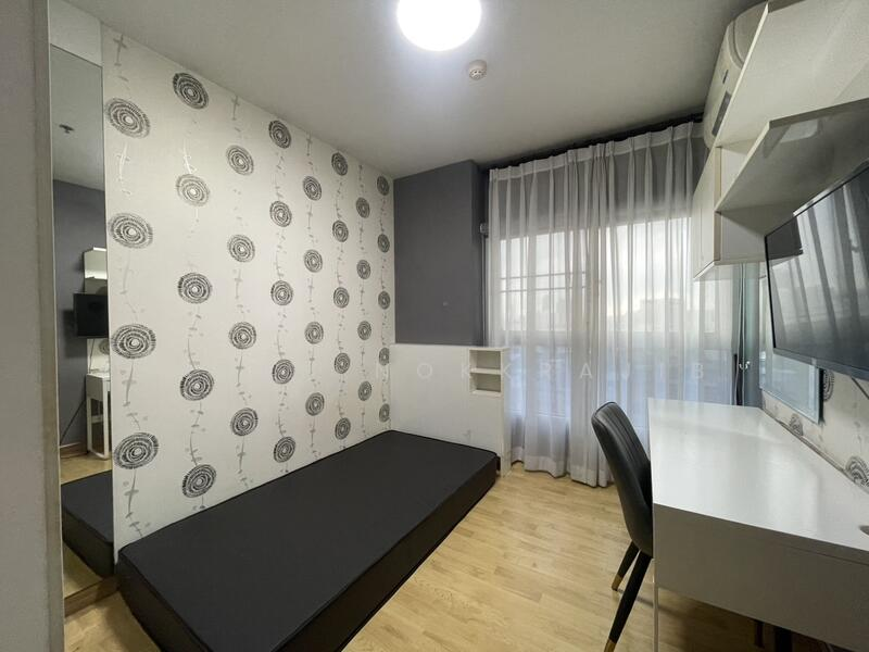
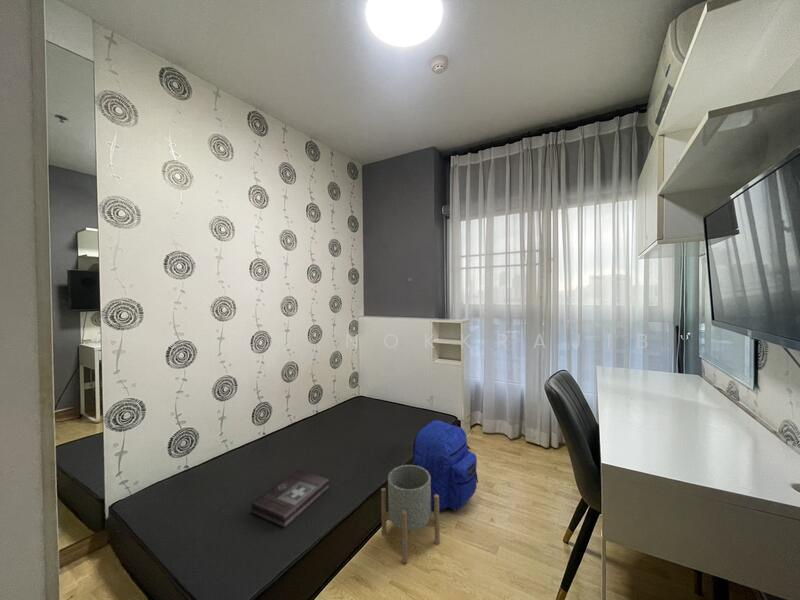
+ planter (409, 507)
+ first aid kit (292, 495)
+ backpack (445, 460)
